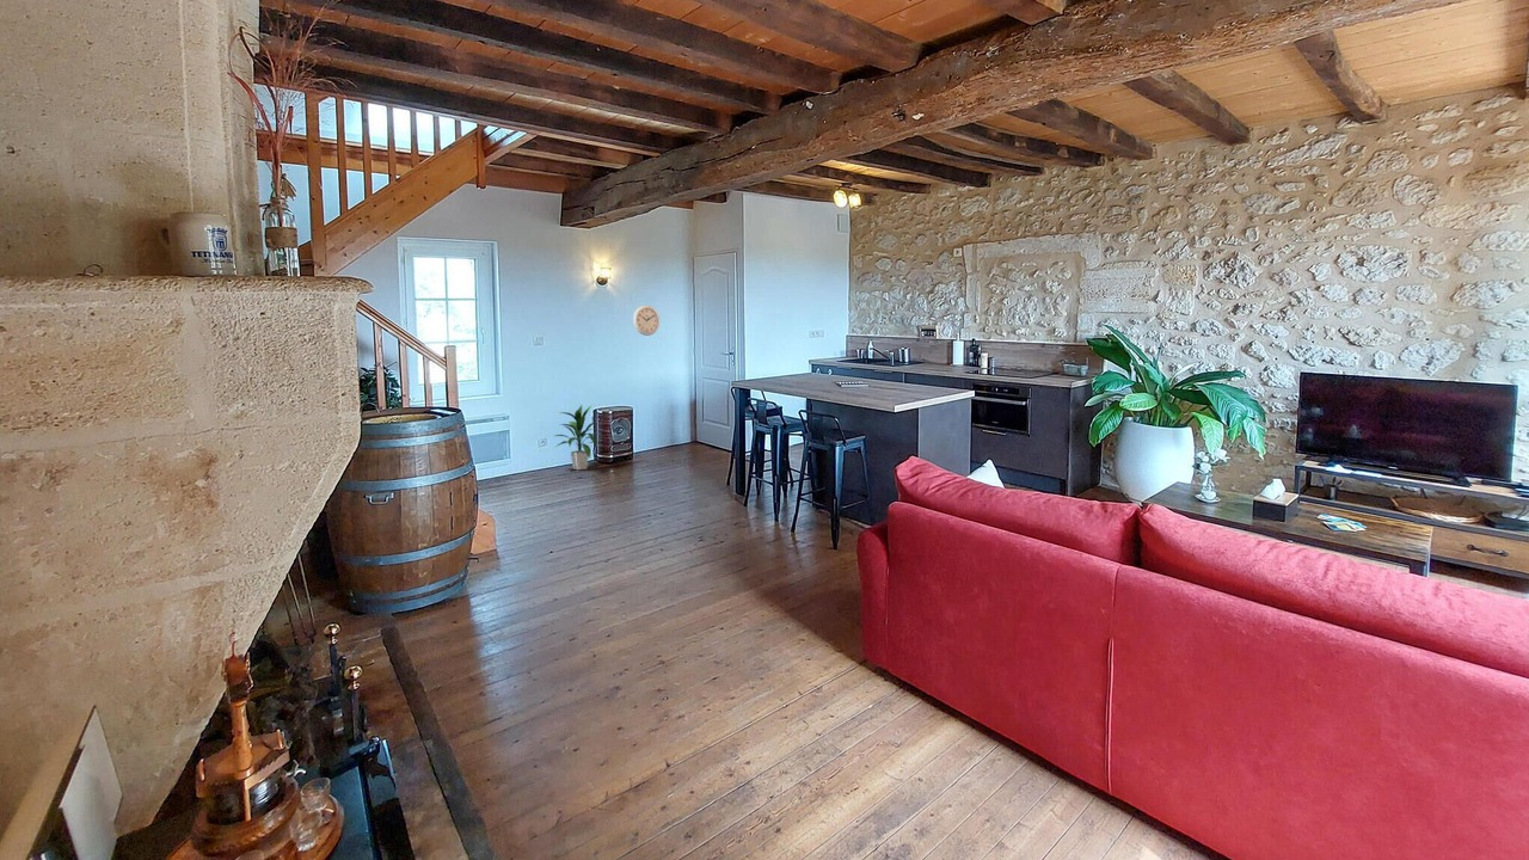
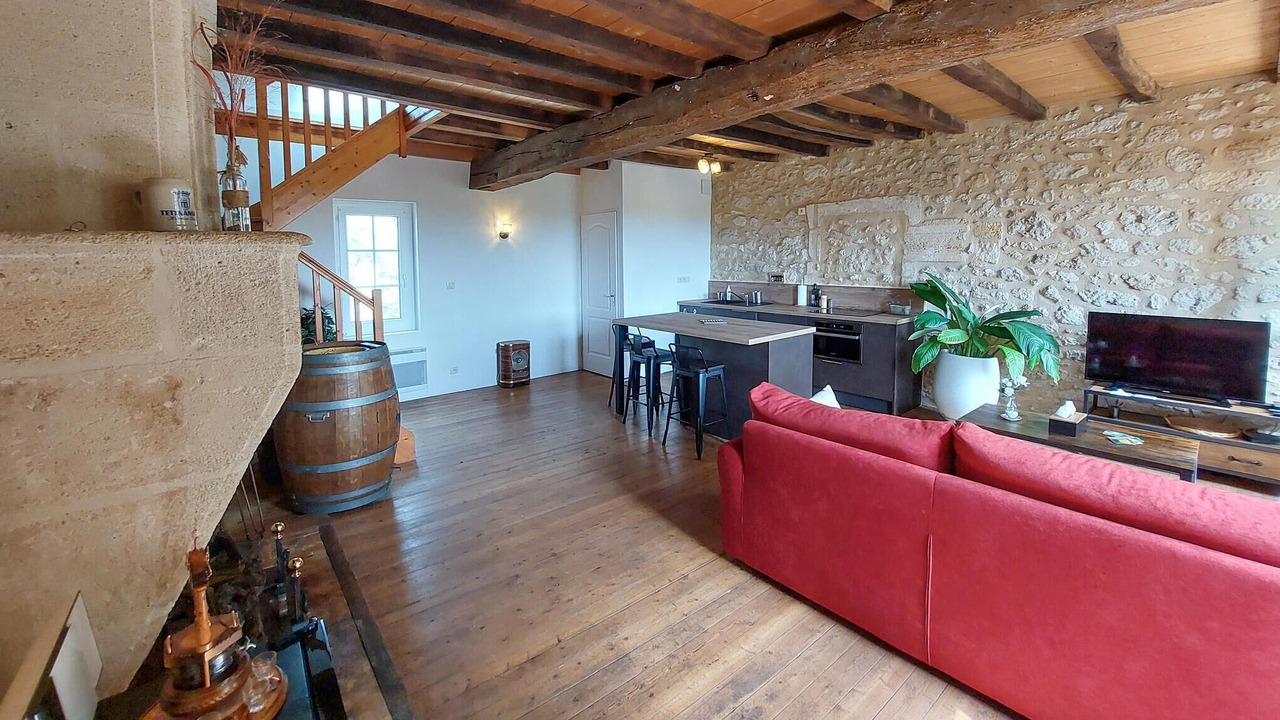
- wall clock (646, 320)
- indoor plant (578, 436)
